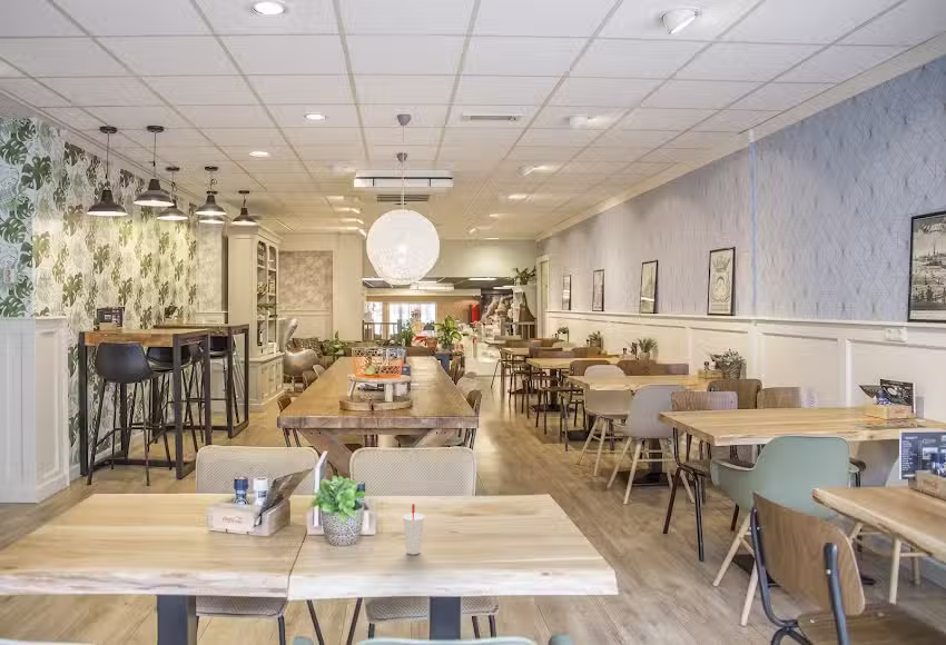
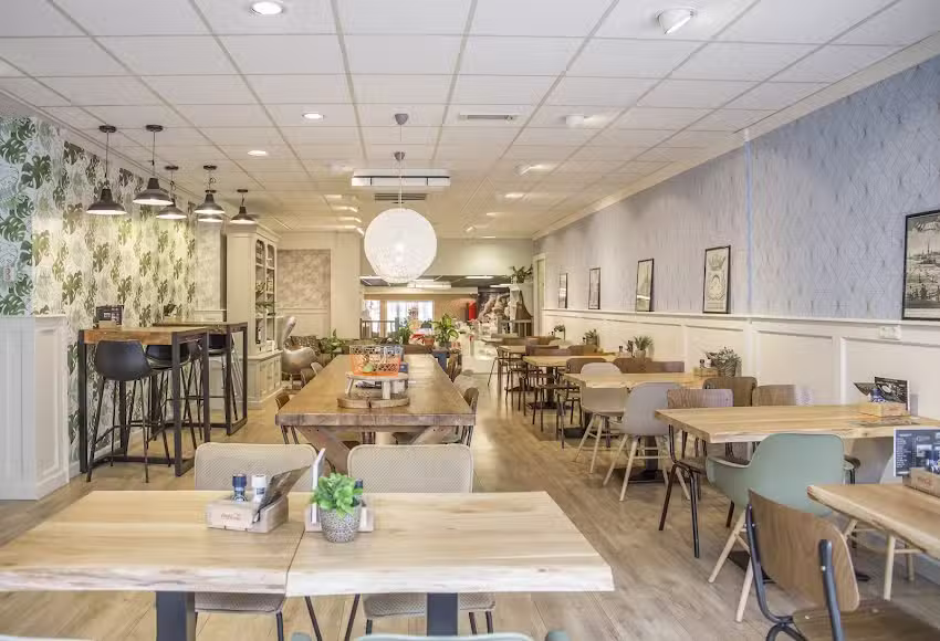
- cup (413, 527)
